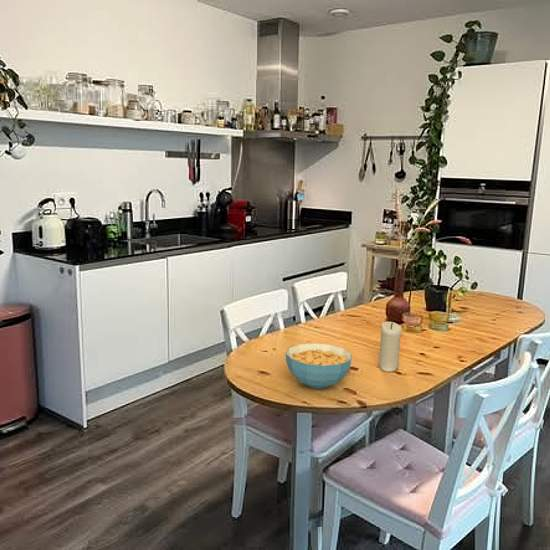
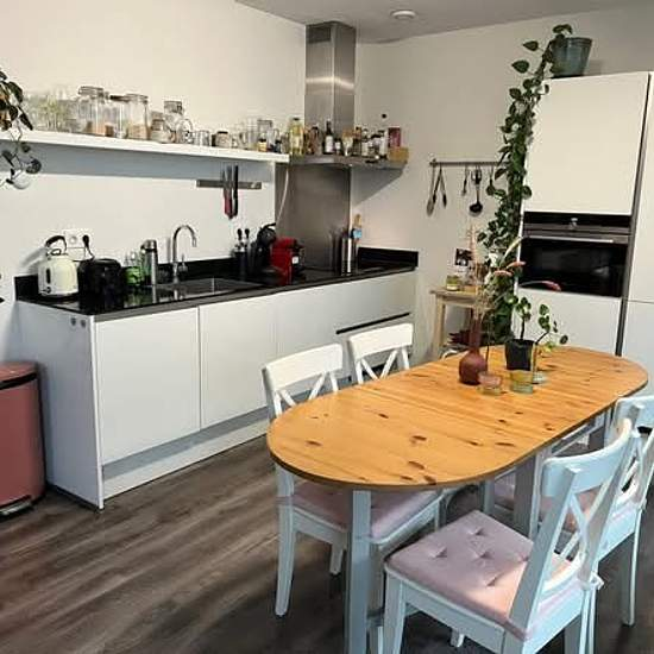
- cereal bowl (318, 369)
- candle (390, 345)
